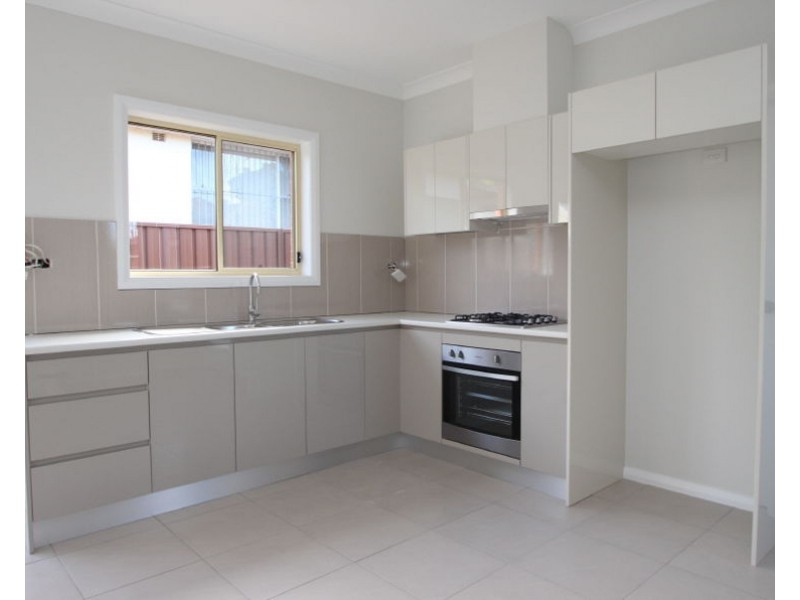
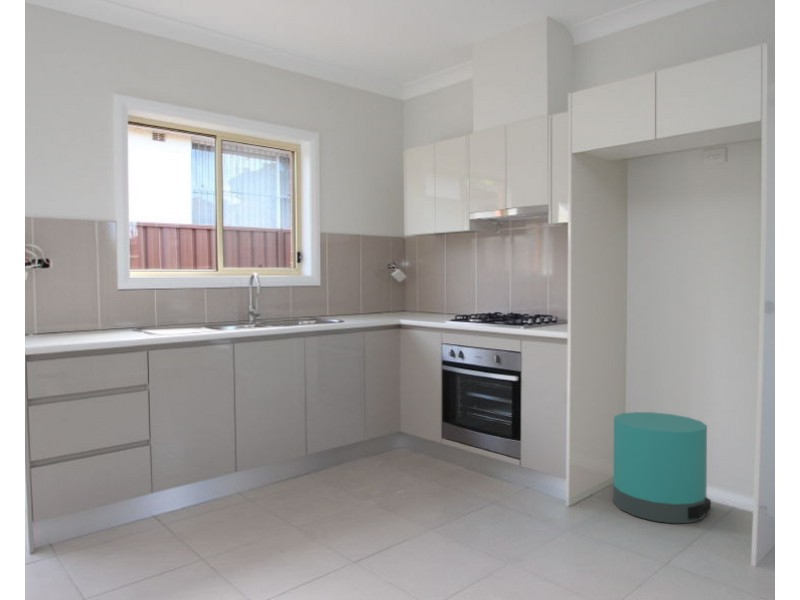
+ trash can (659, 463)
